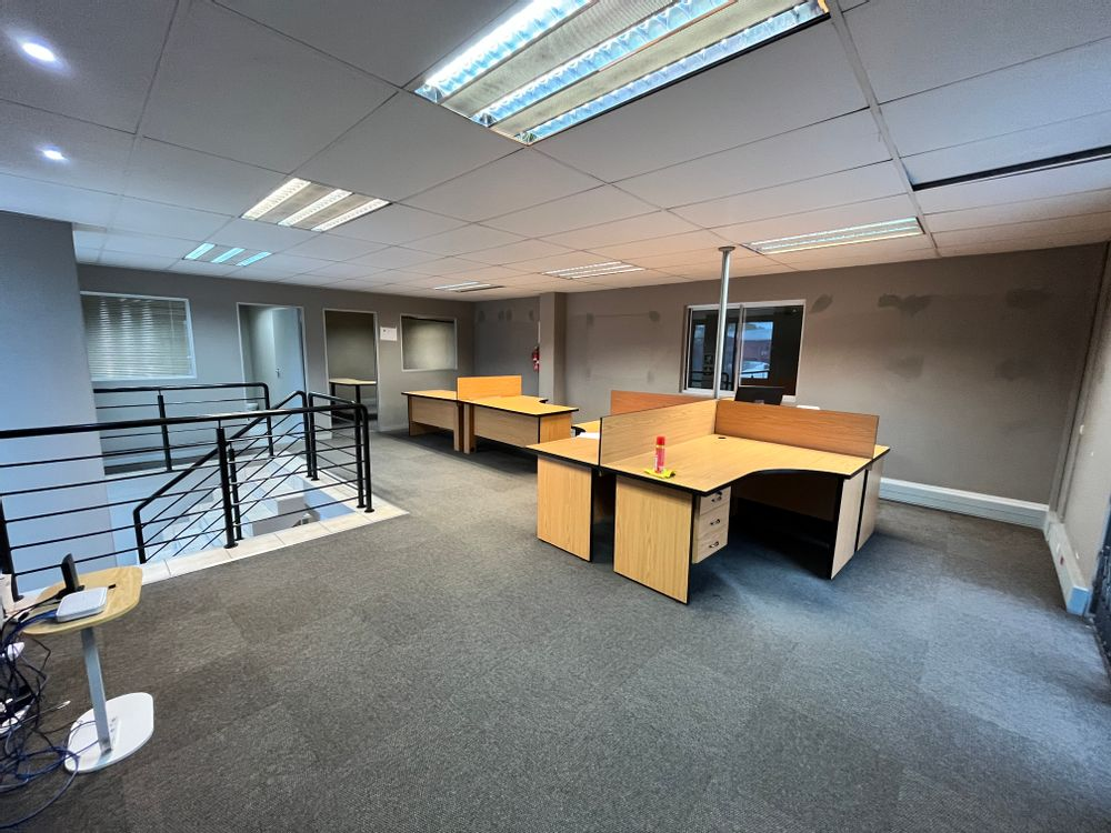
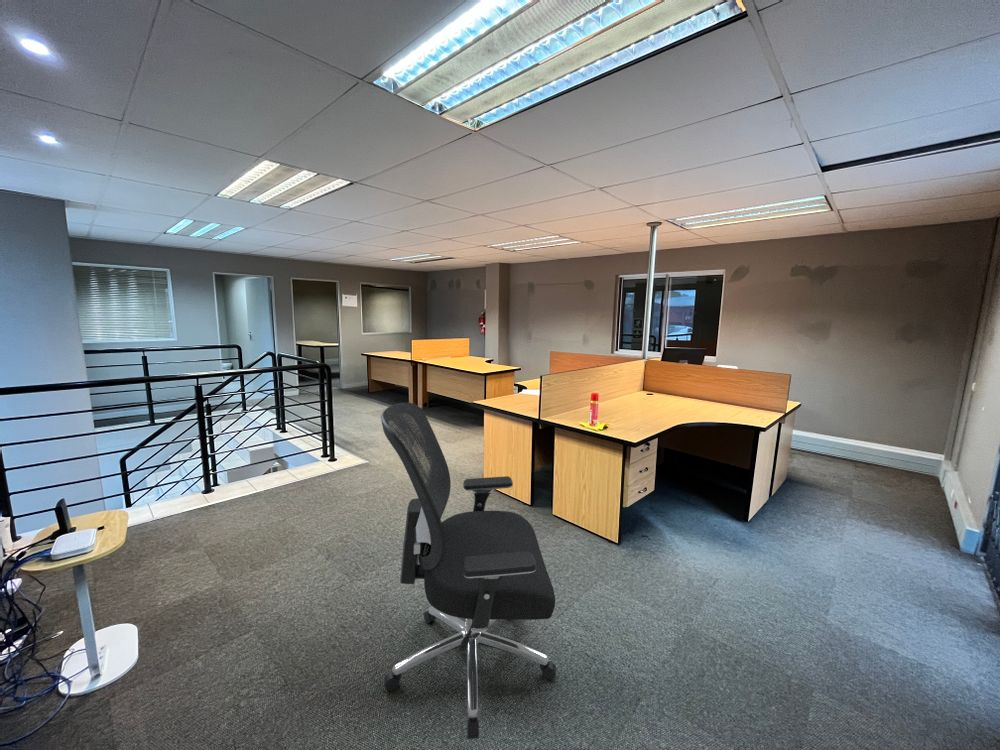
+ chair (472, 542)
